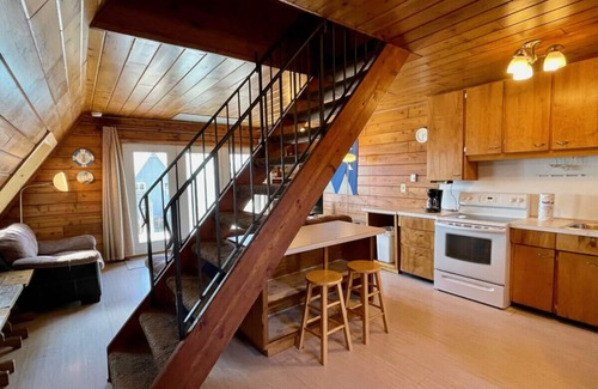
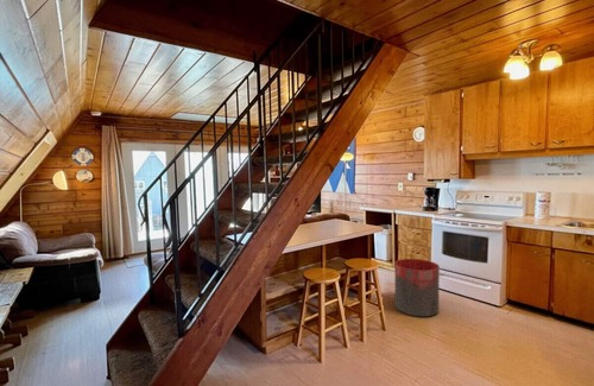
+ trash can (416, 286)
